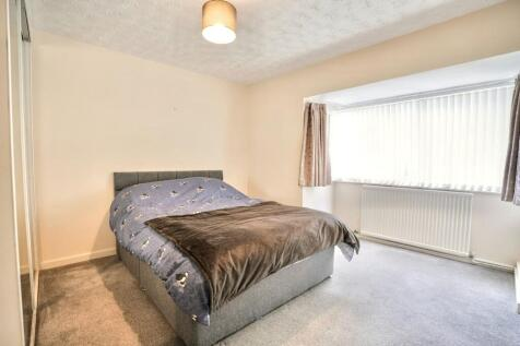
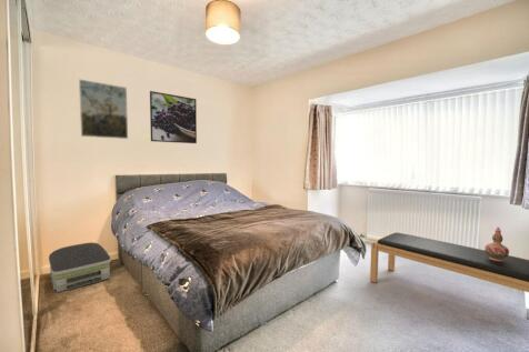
+ air purifier (79, 261)
+ bench (452, 271)
+ decorative vase (497, 242)
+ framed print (174, 119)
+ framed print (104, 110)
